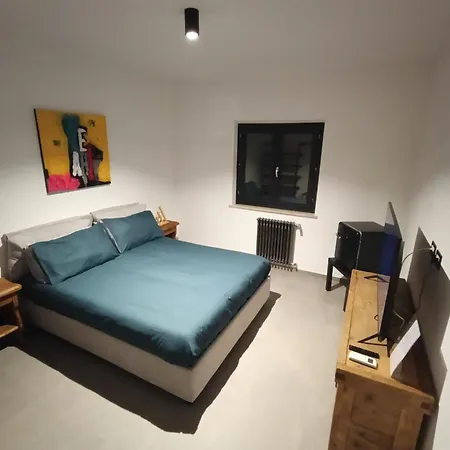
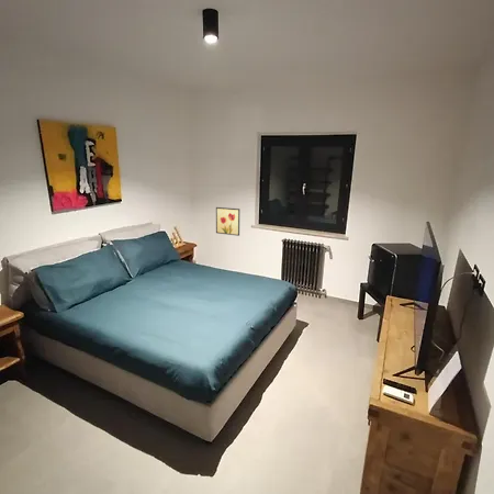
+ wall art (227, 221)
